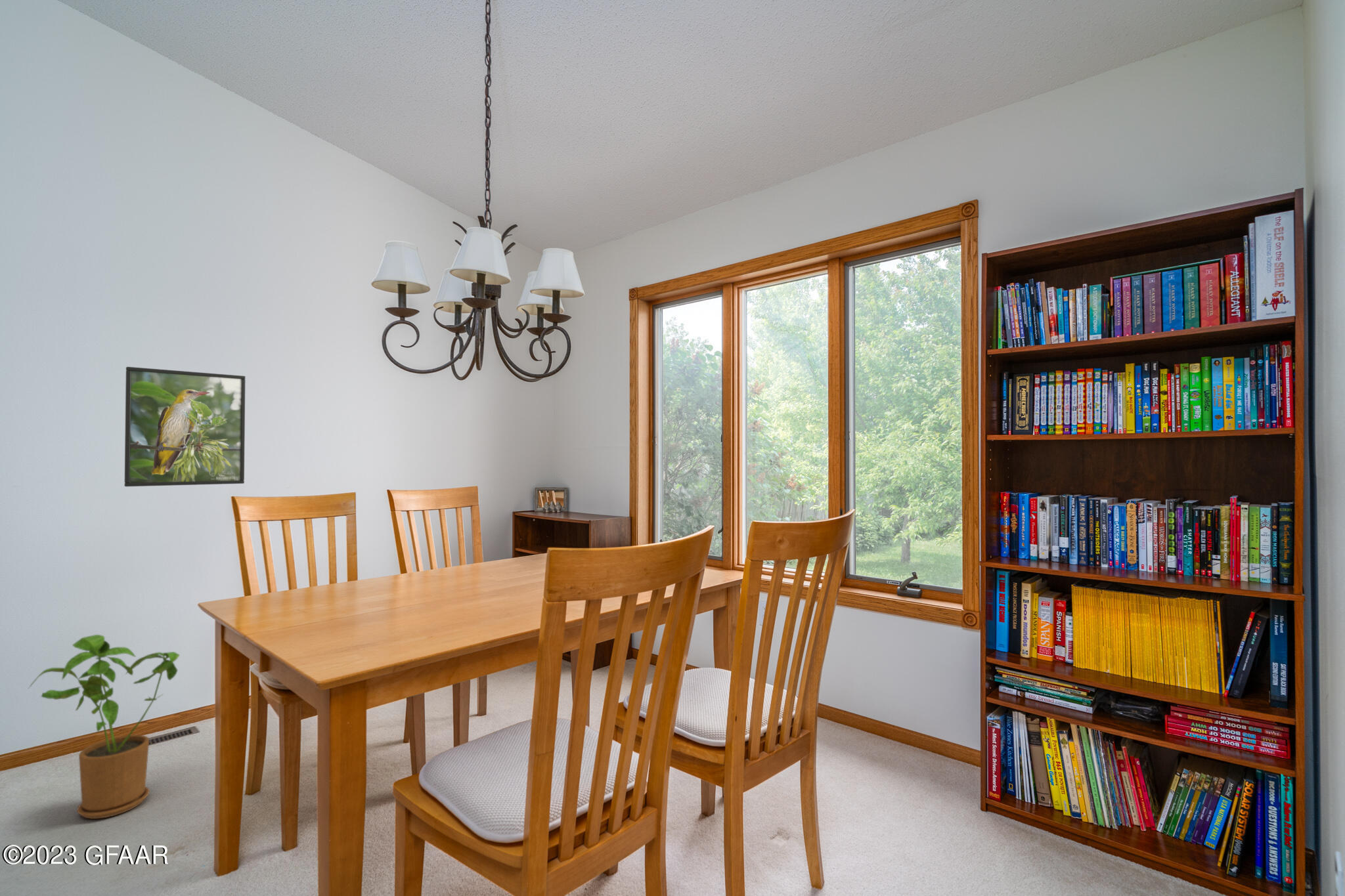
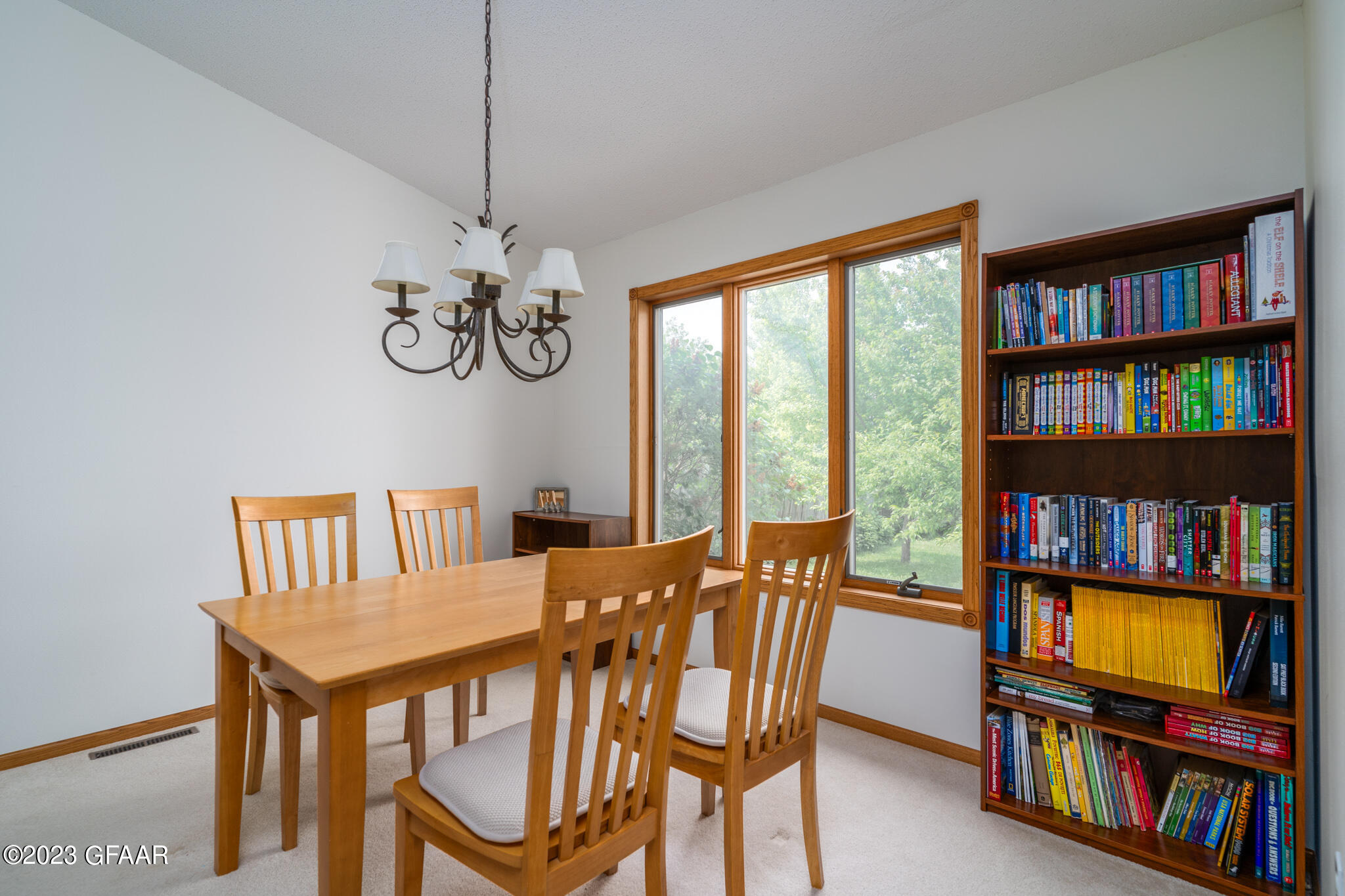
- house plant (103, 719)
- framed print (188, 428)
